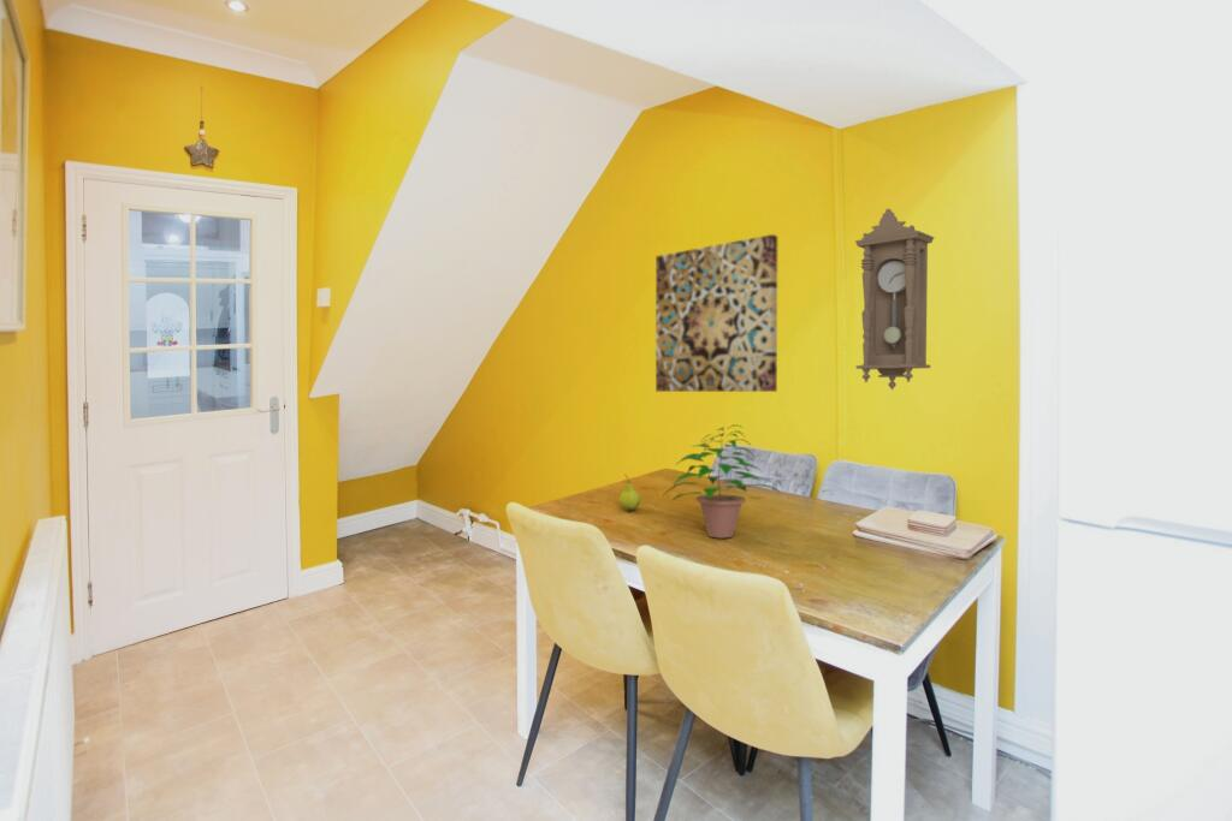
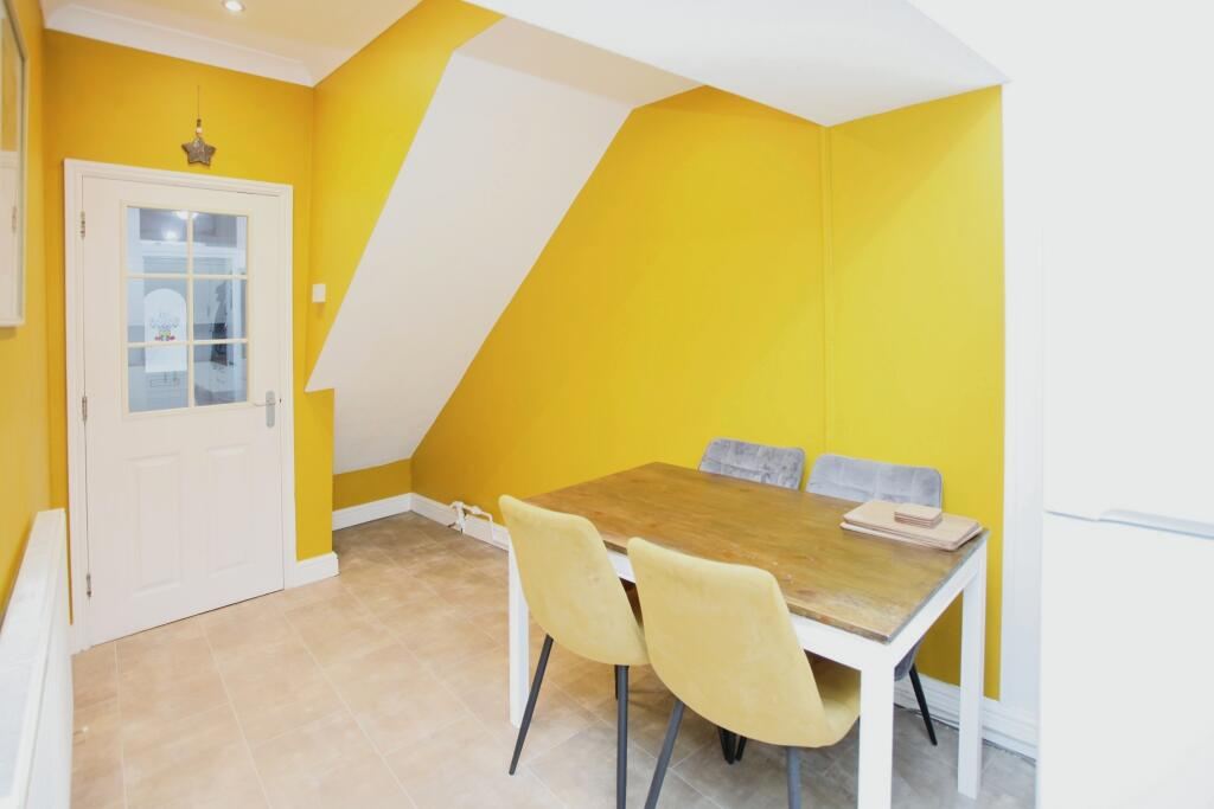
- wall art (712, 319)
- potted plant (718, 478)
- fruit (629, 492)
- pendulum clock (893, 301)
